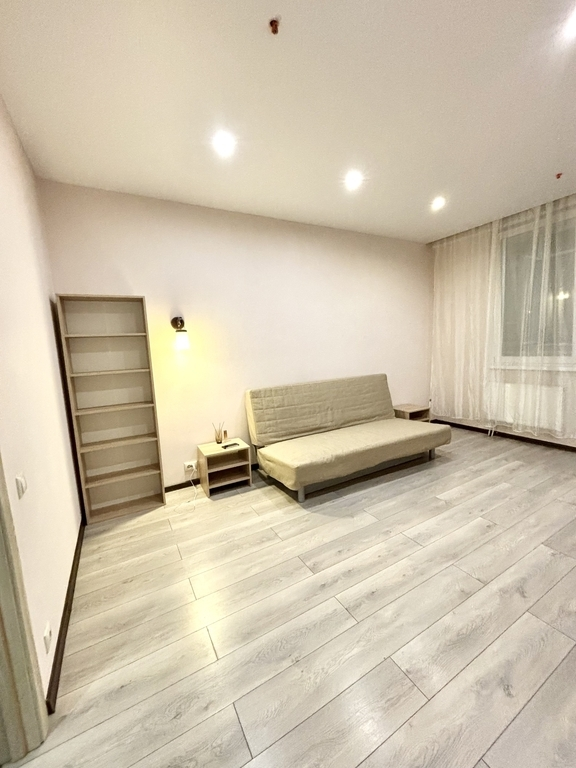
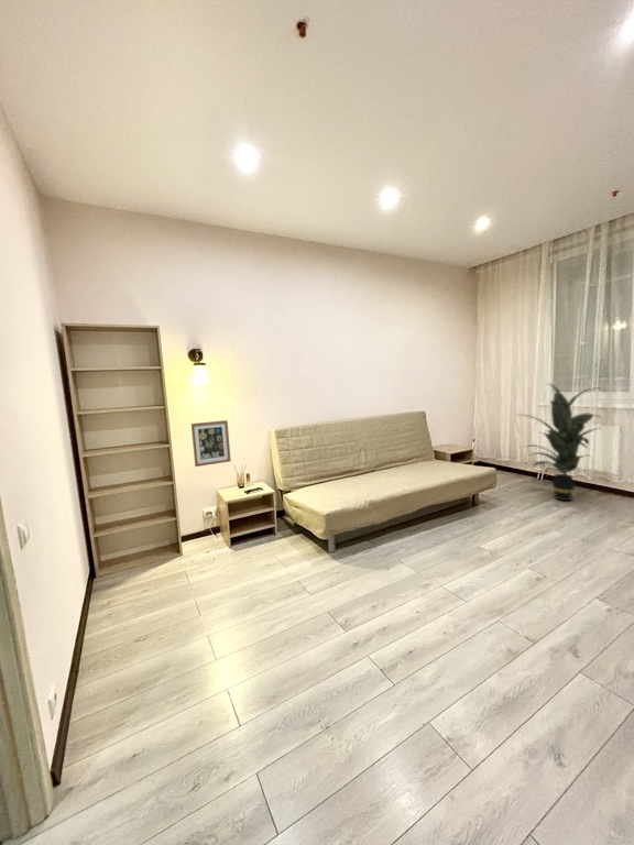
+ indoor plant (560, 440)
+ wall art (211, 442)
